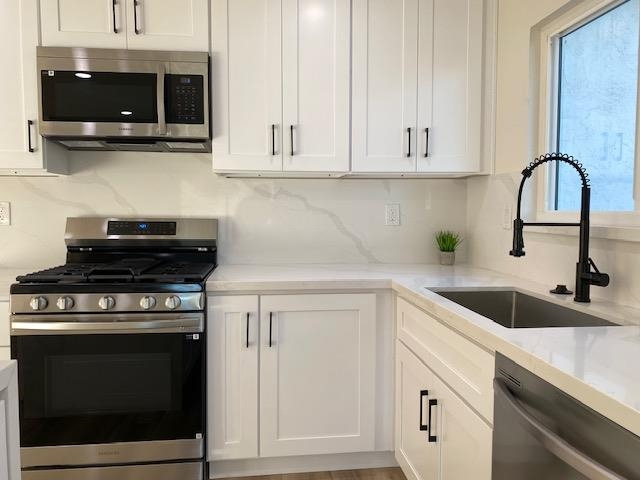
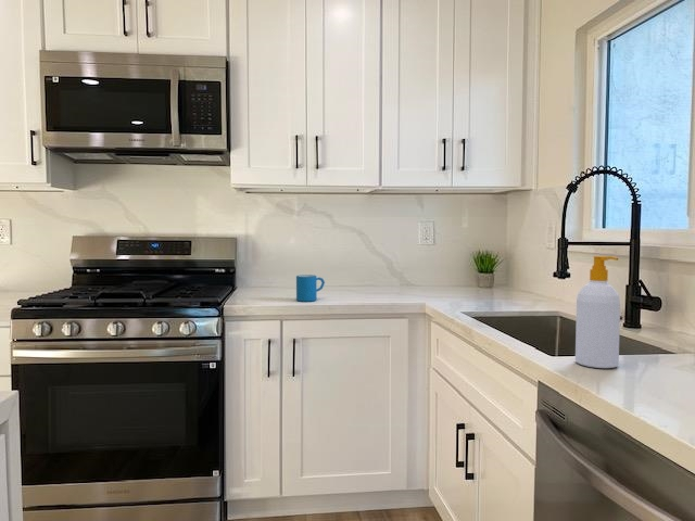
+ soap bottle (598, 309)
+ mug (311, 288)
